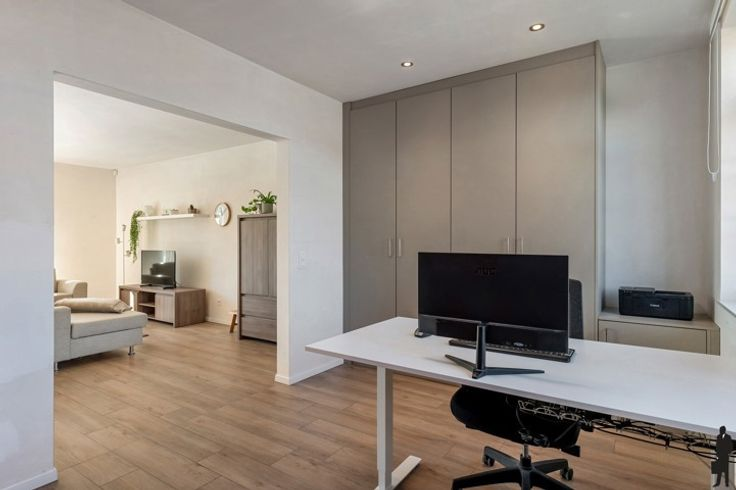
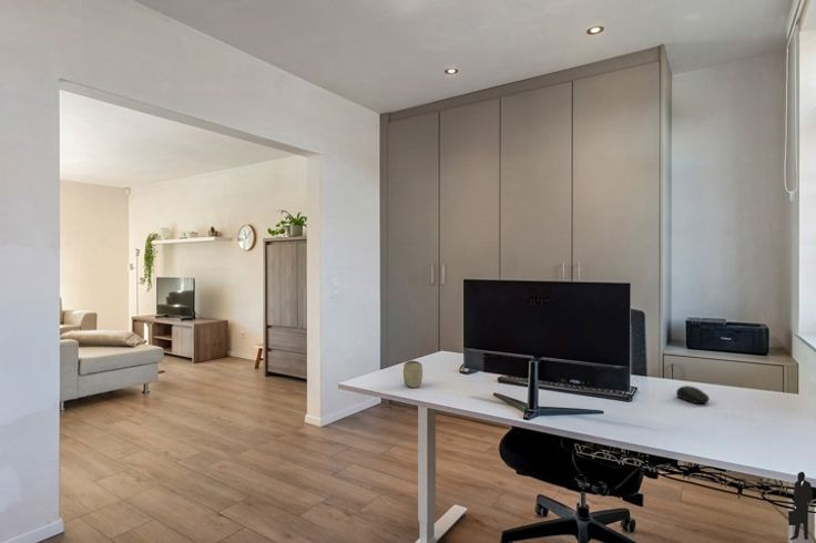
+ cup (412, 373)
+ computer mouse (692, 393)
